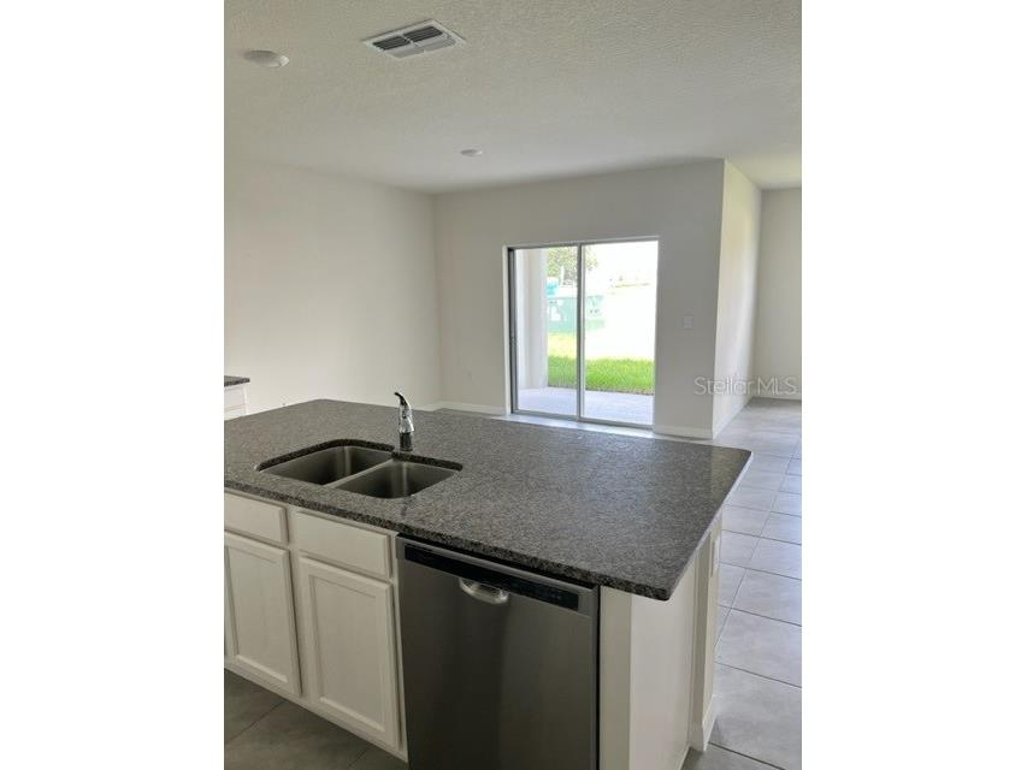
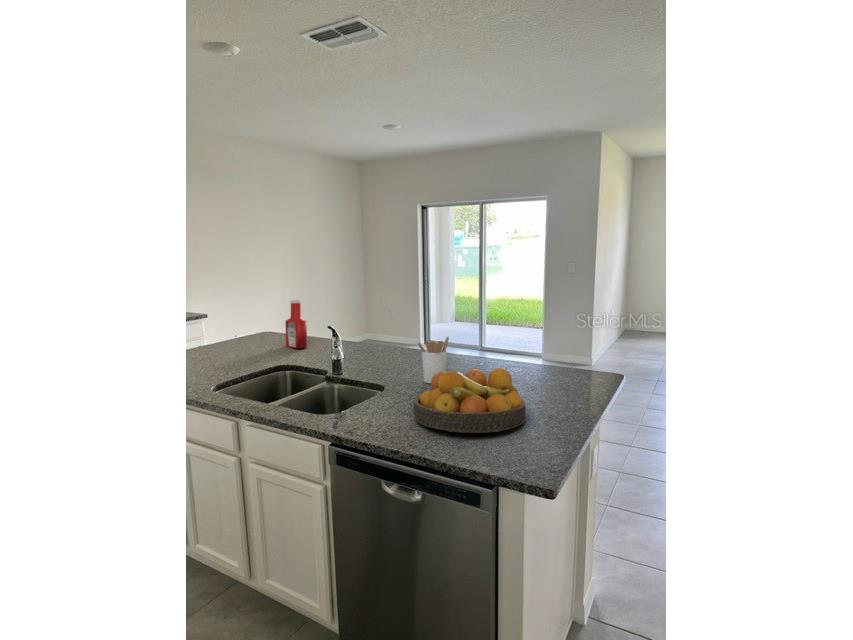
+ utensil holder (434, 359)
+ fruit bowl (469, 393)
+ soap bottle (296, 323)
